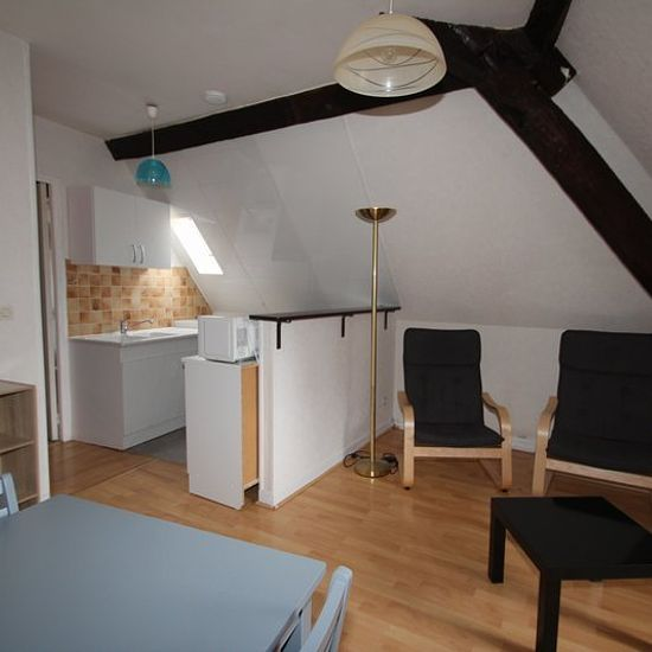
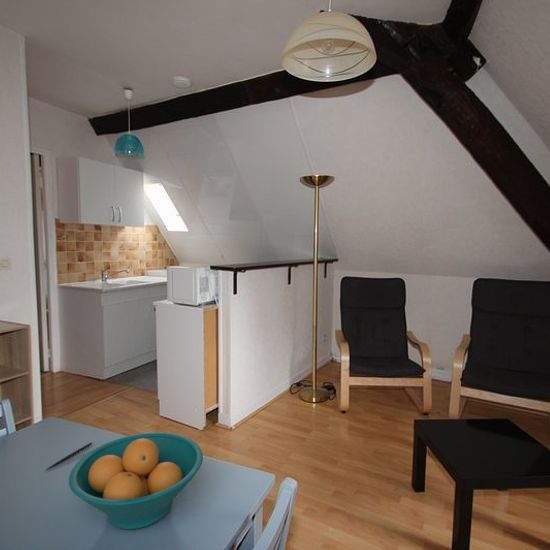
+ fruit bowl (139, 474)
+ pen (69, 455)
